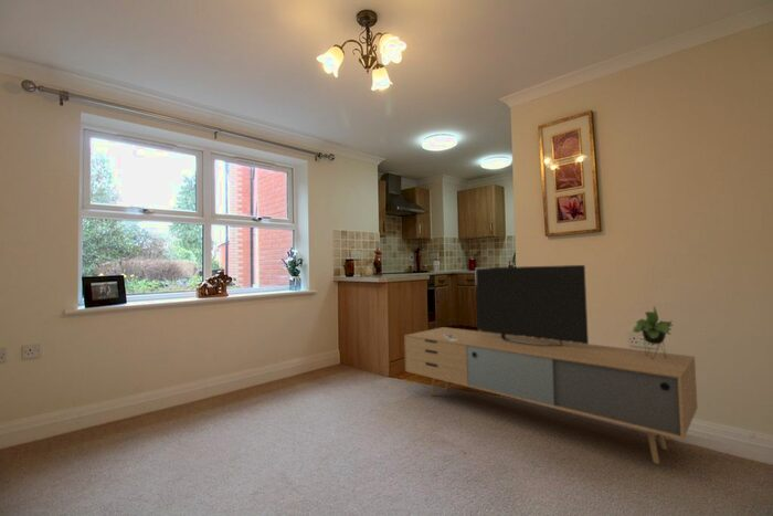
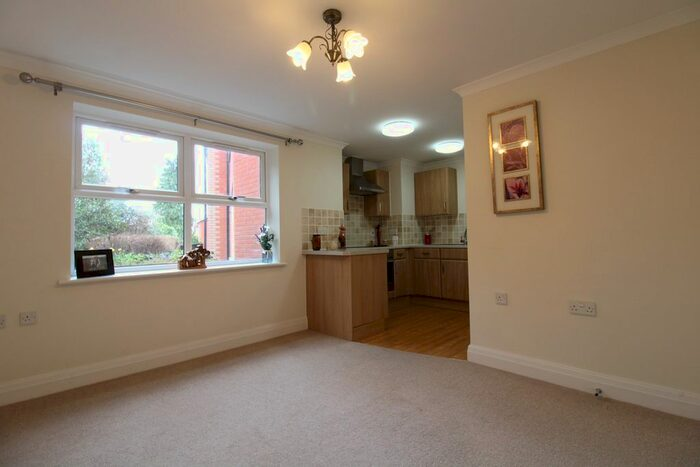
- media console (523, 340)
